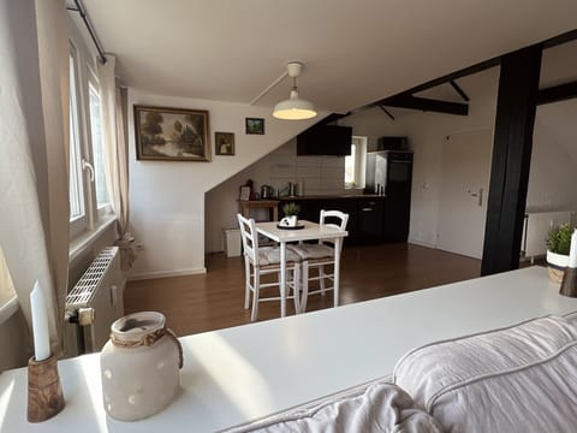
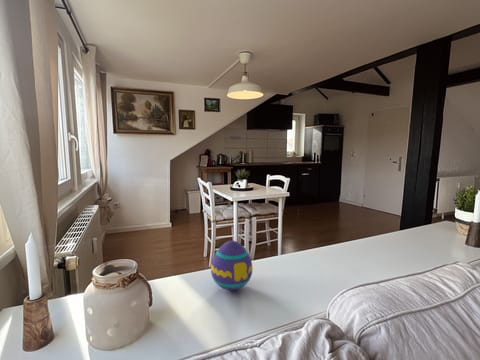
+ decorative egg (231, 264)
